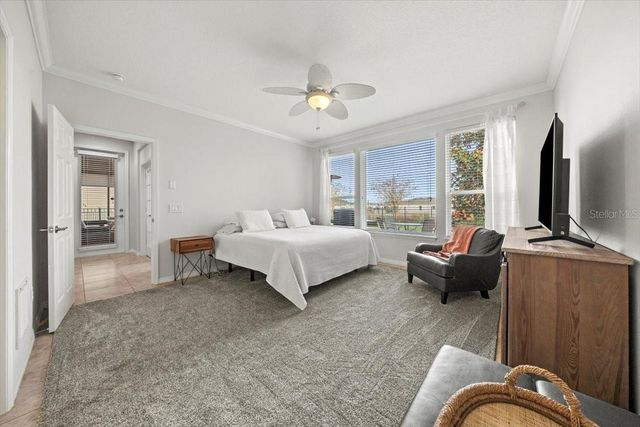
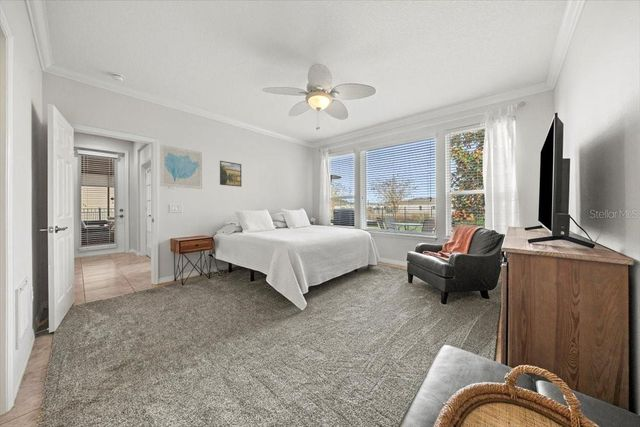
+ wall art (182, 168)
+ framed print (230, 174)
